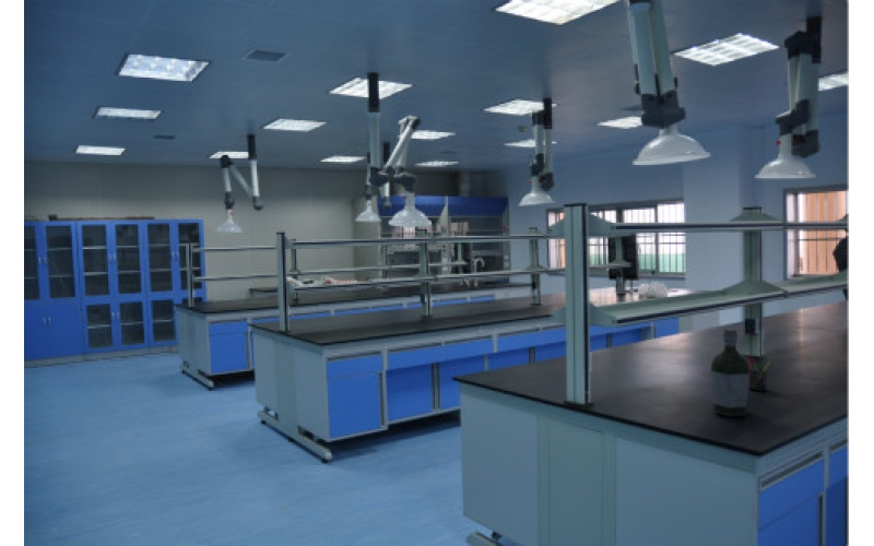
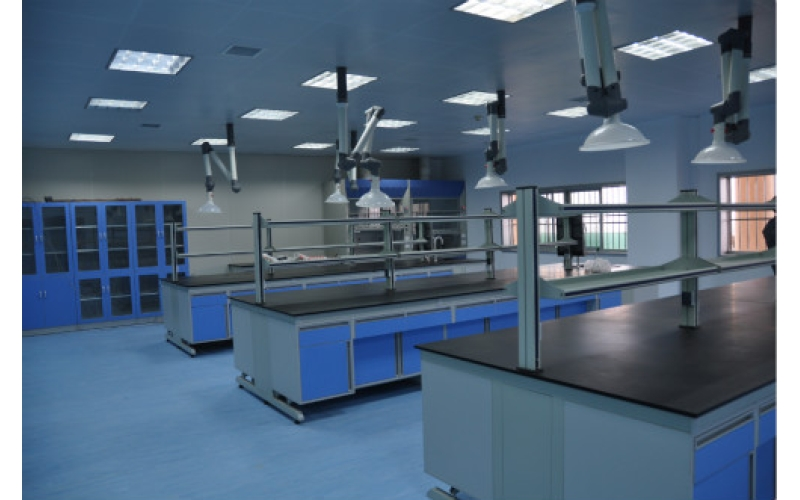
- pen holder (756, 372)
- bottle (730, 370)
